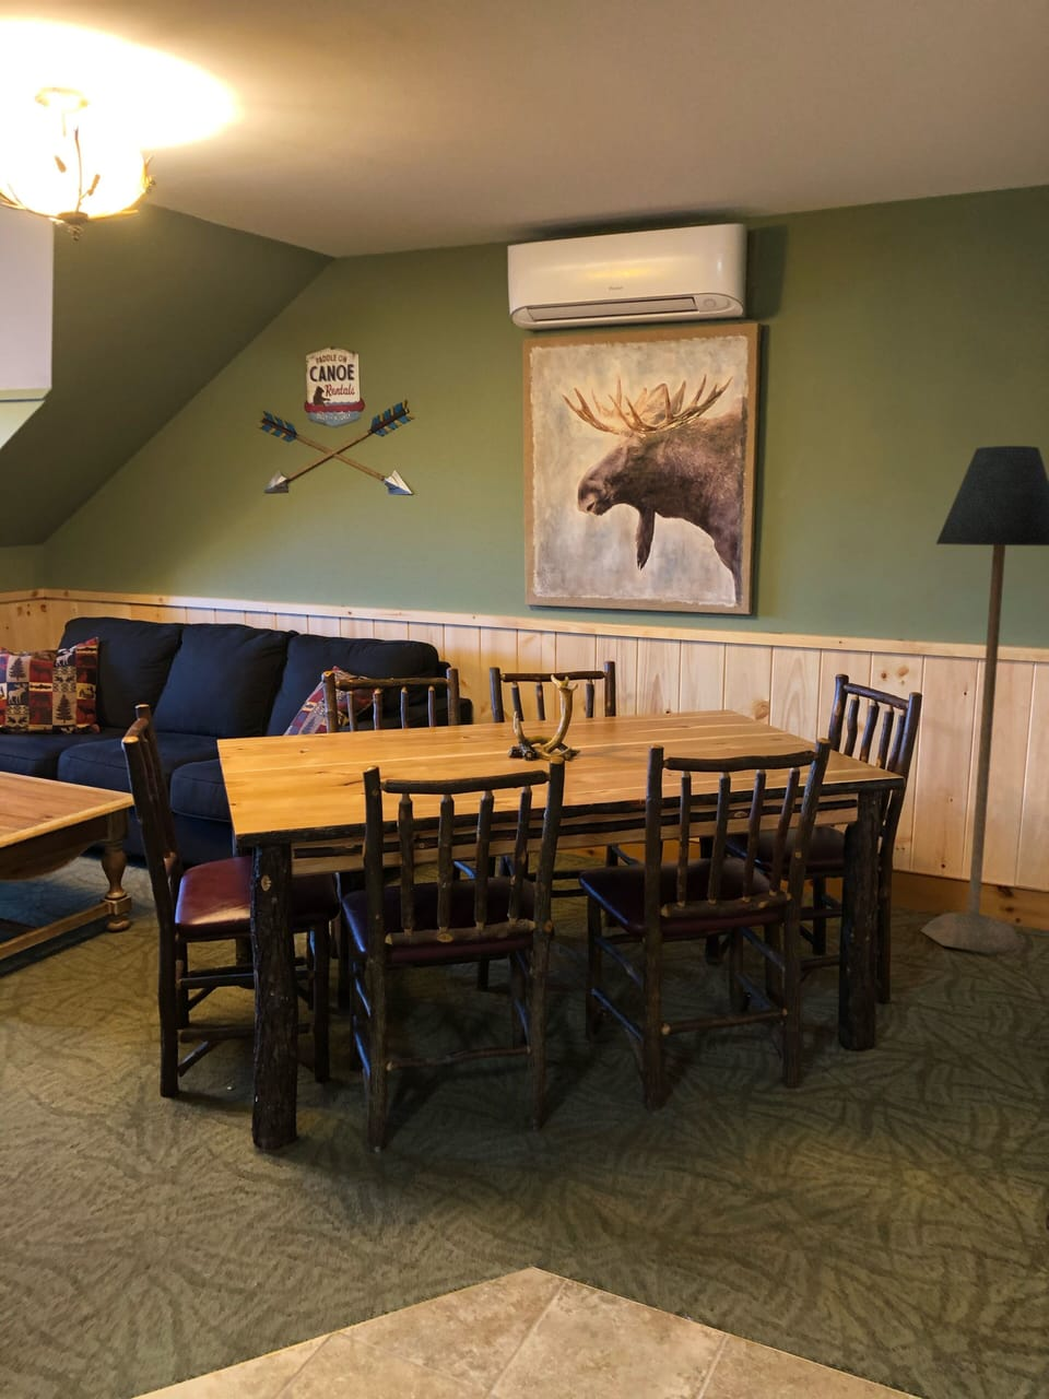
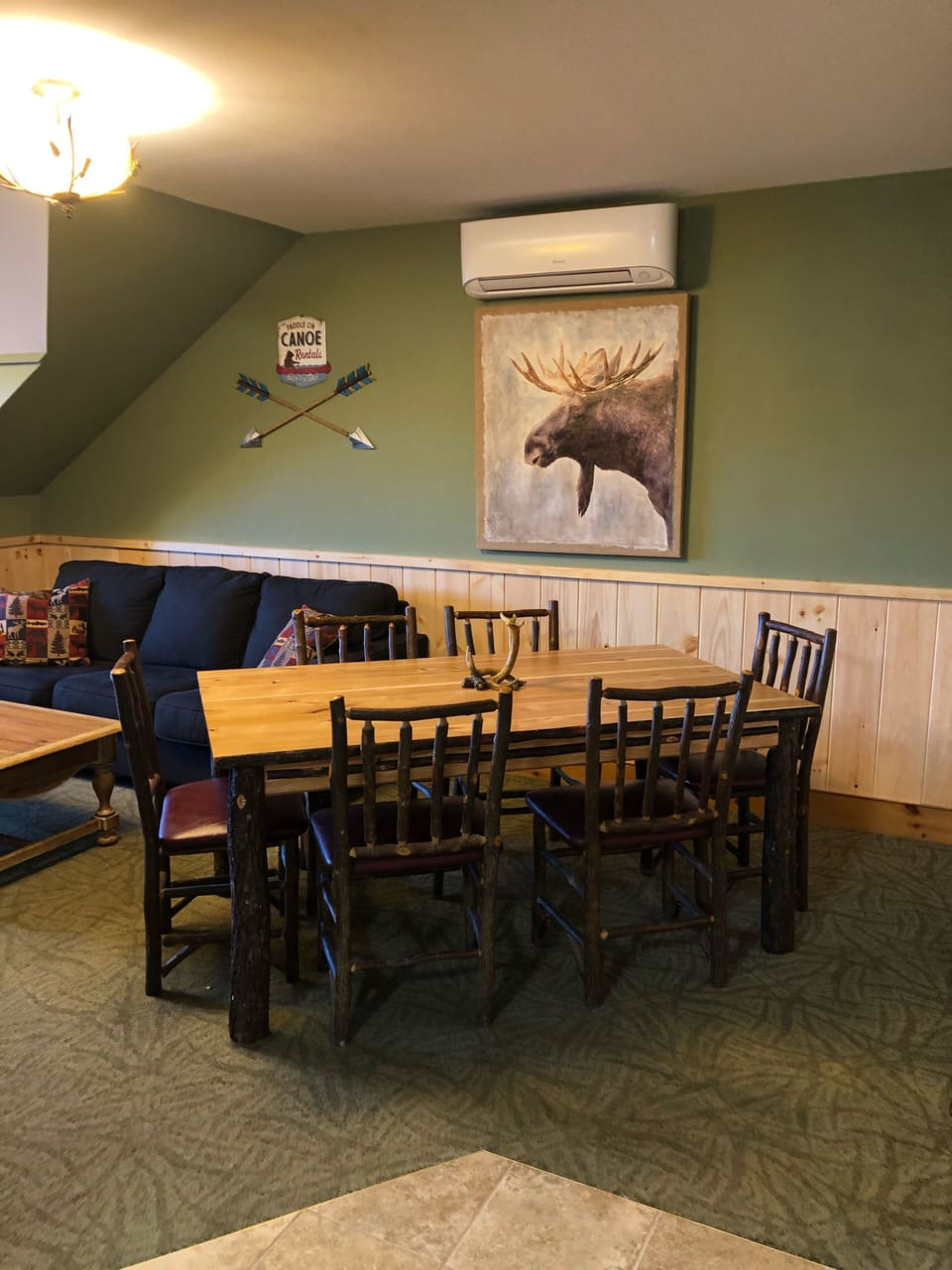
- floor lamp (988, 698)
